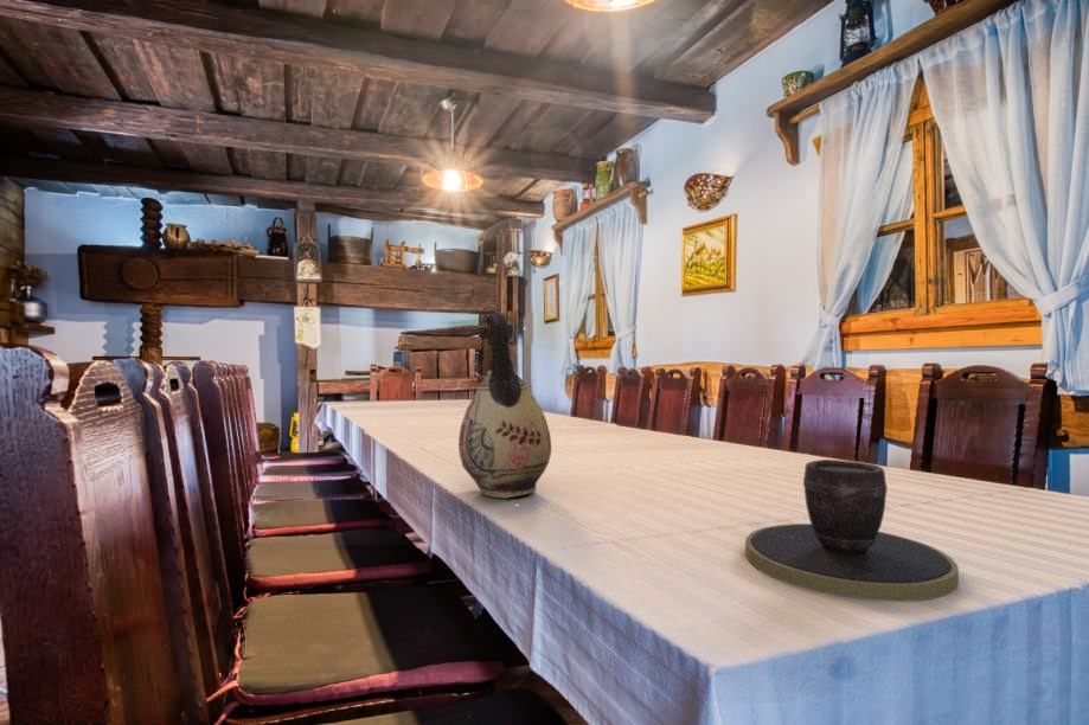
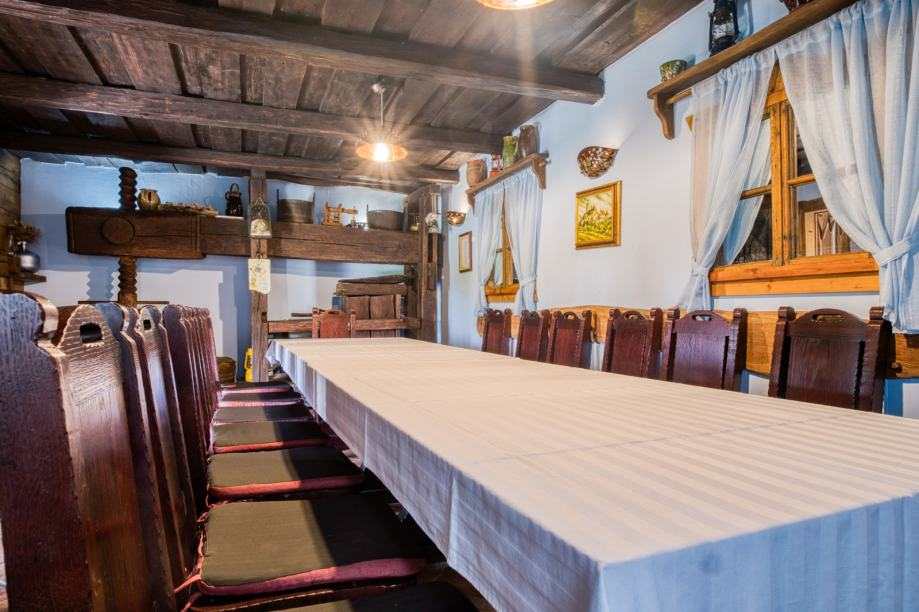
- ceramic jug (505, 403)
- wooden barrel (844, 514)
